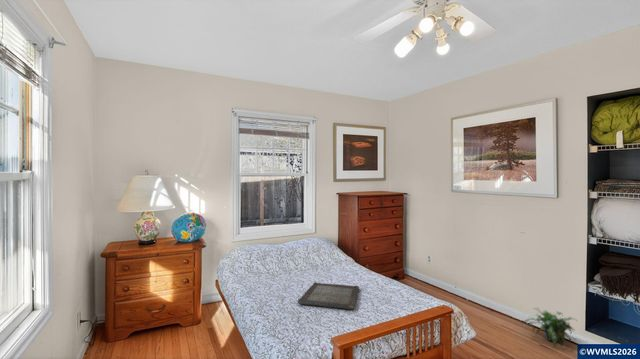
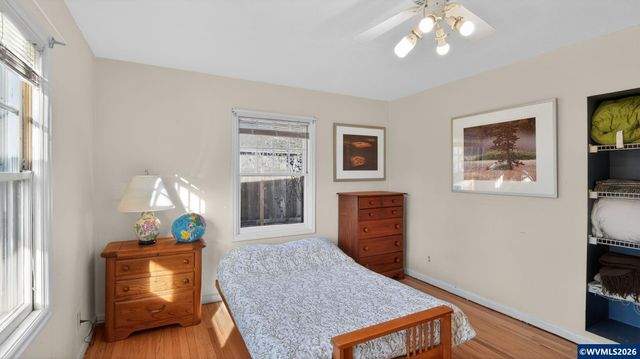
- serving tray (331, 294)
- potted plant (549, 324)
